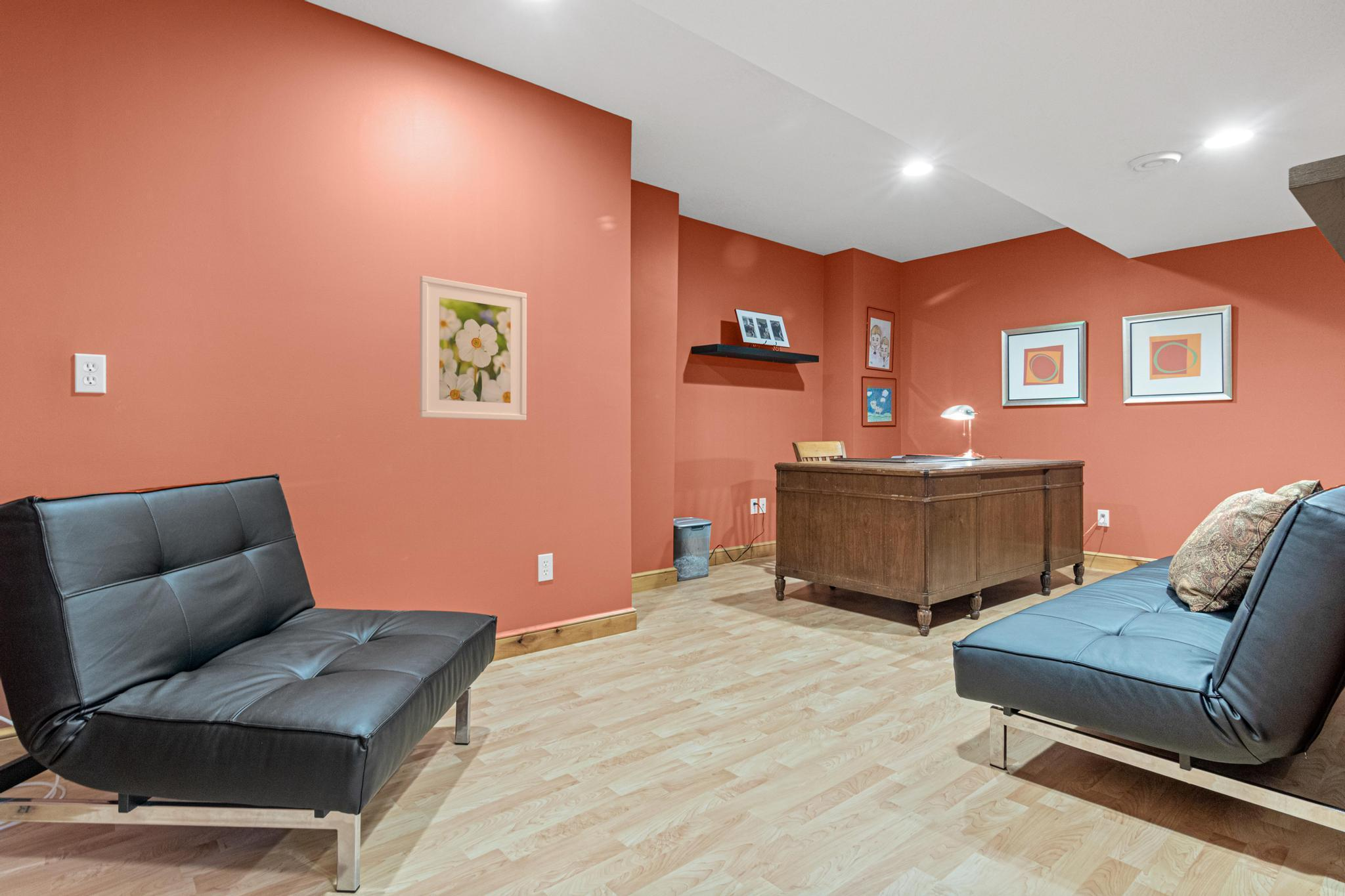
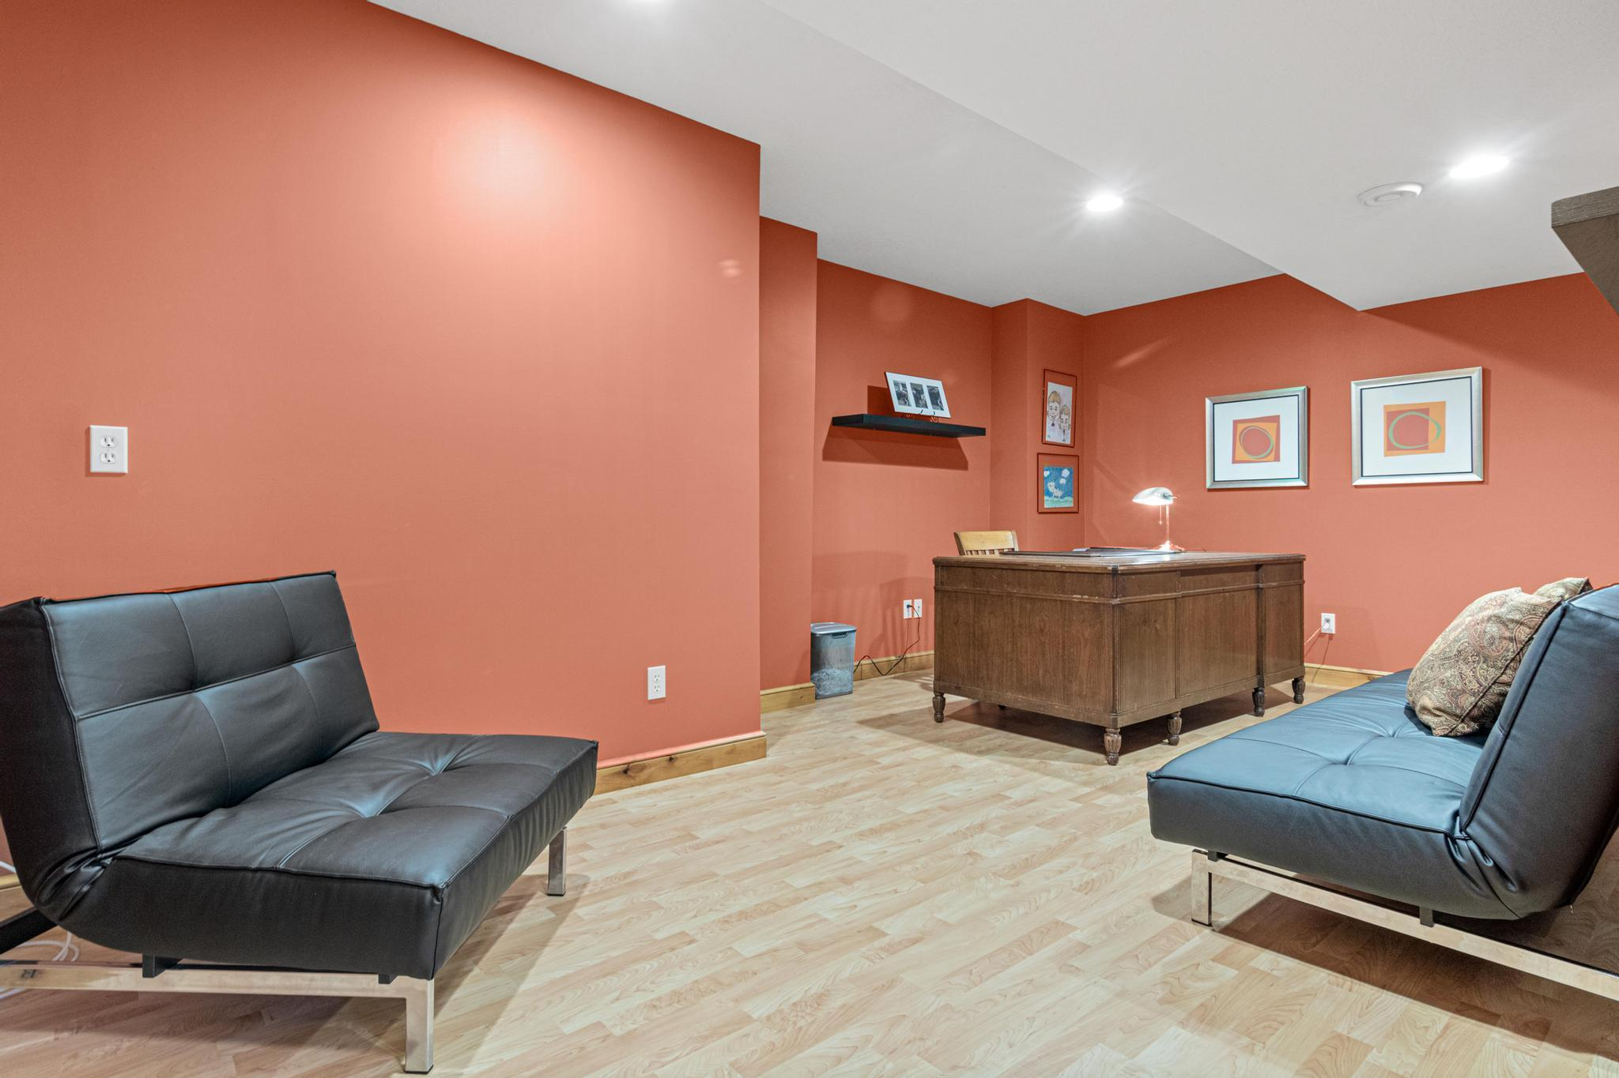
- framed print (475, 352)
